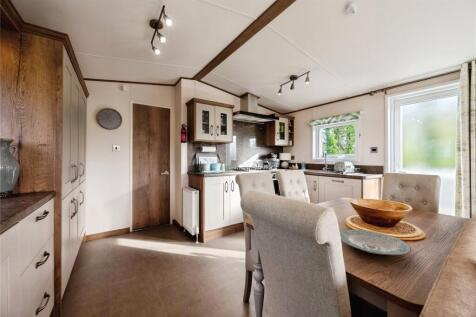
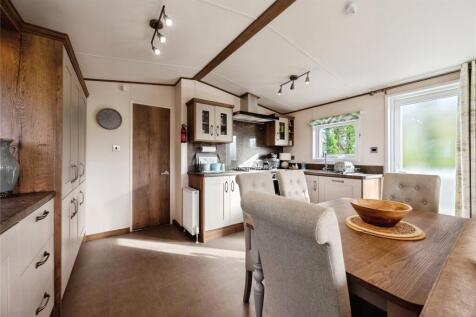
- plate (371, 243)
